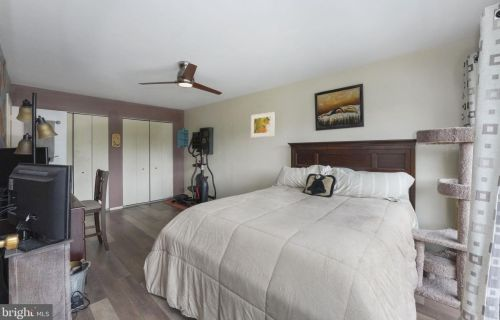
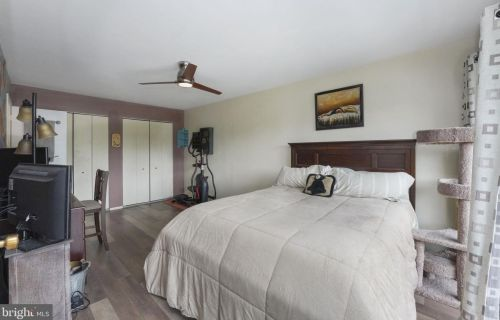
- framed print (262, 125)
